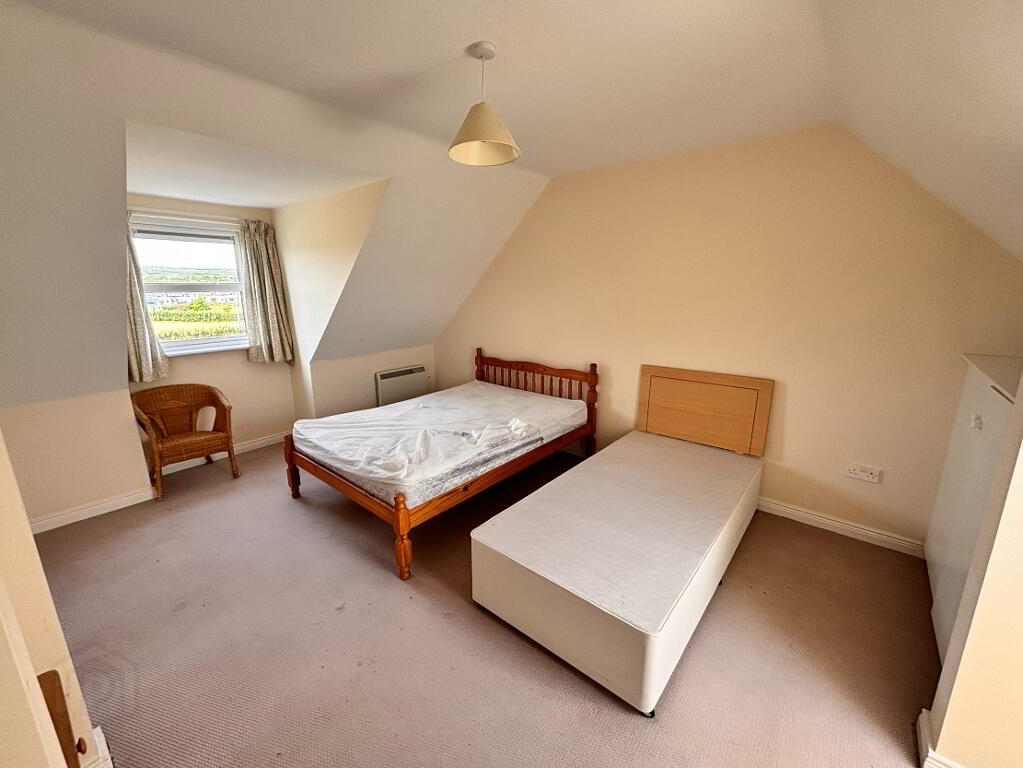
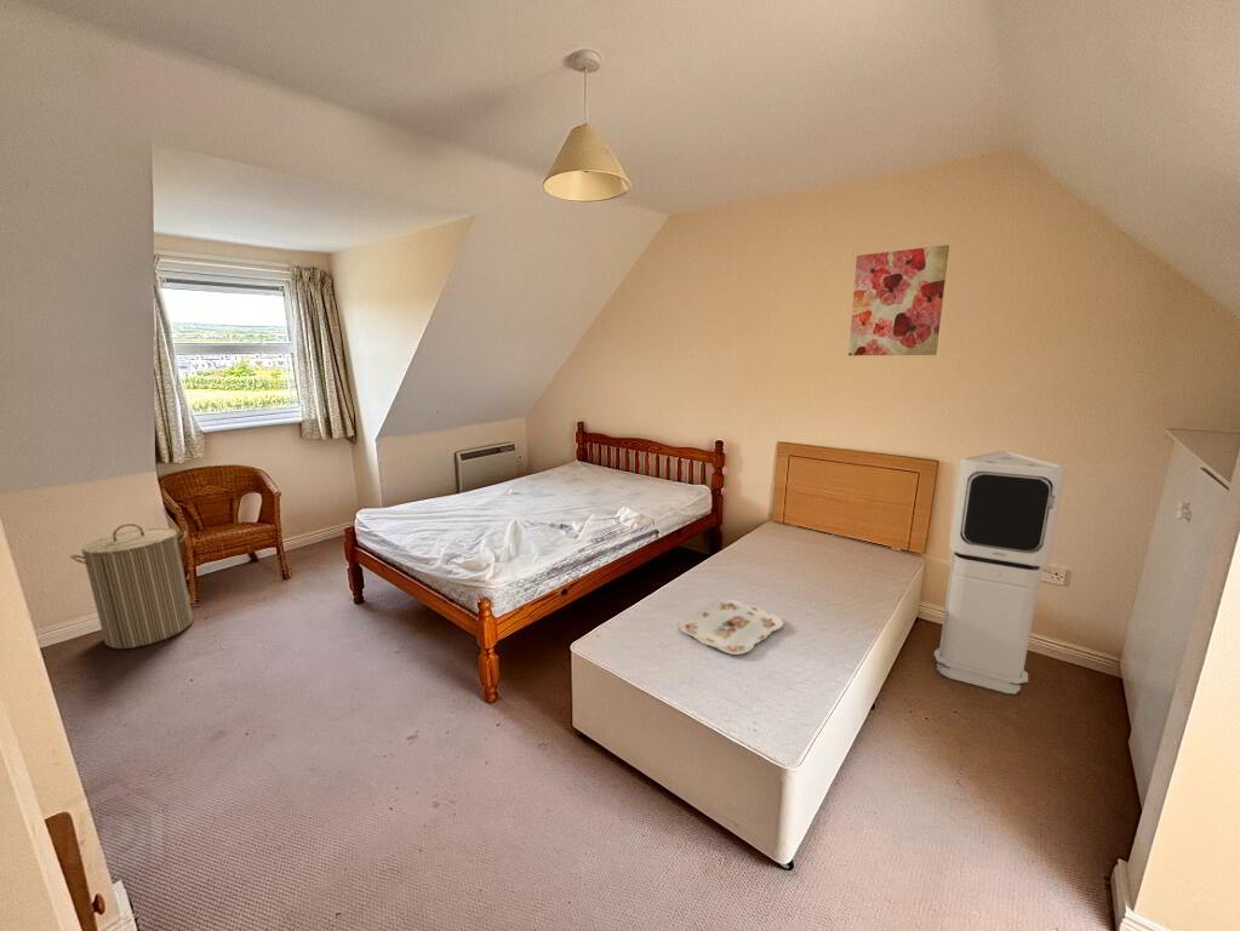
+ laundry hamper (139, 578)
+ wall art (895, 303)
+ serving tray (731, 624)
+ air purifier (990, 566)
